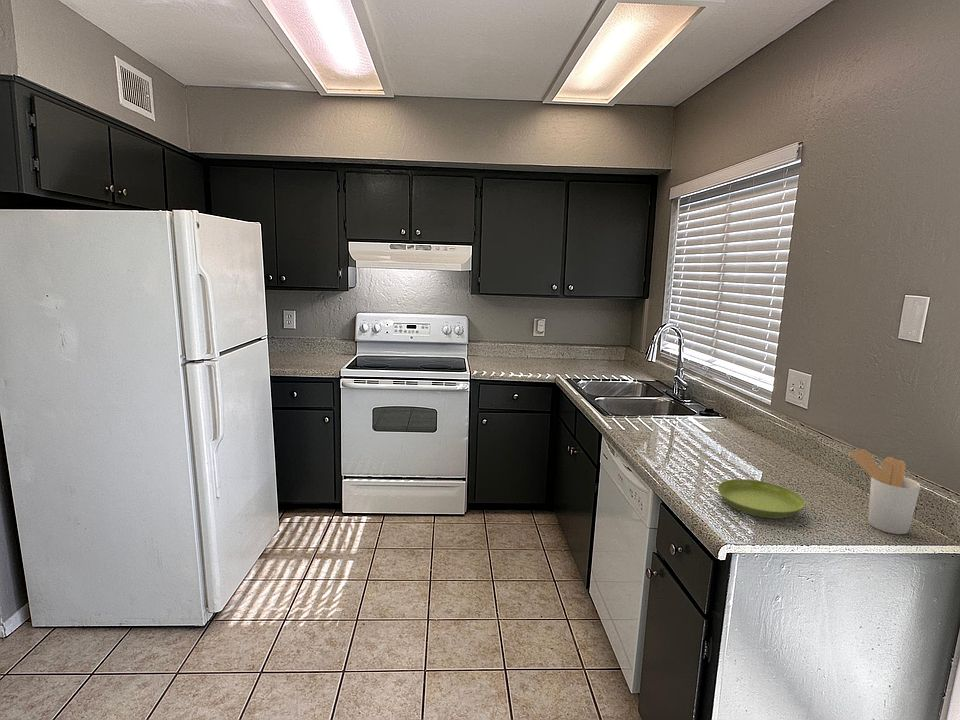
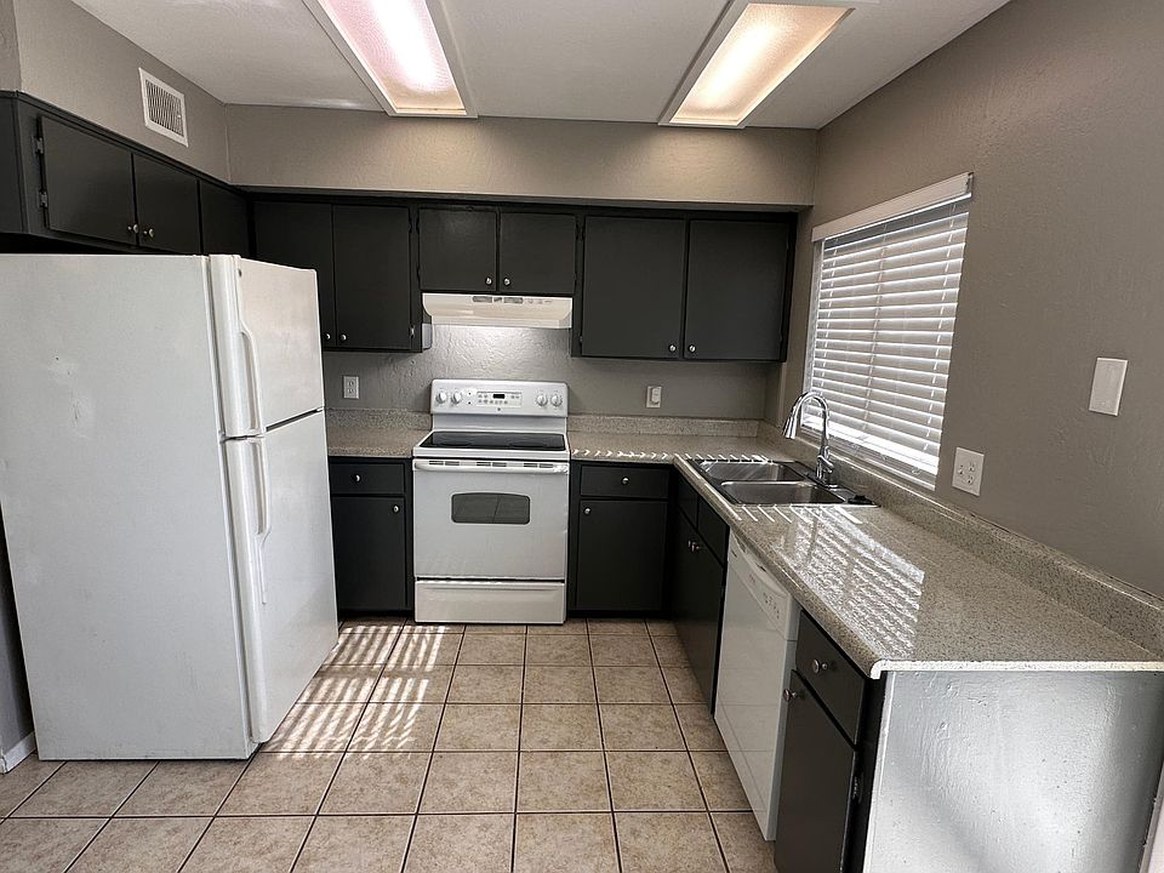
- saucer (759, 499)
- utensil holder (881, 488)
